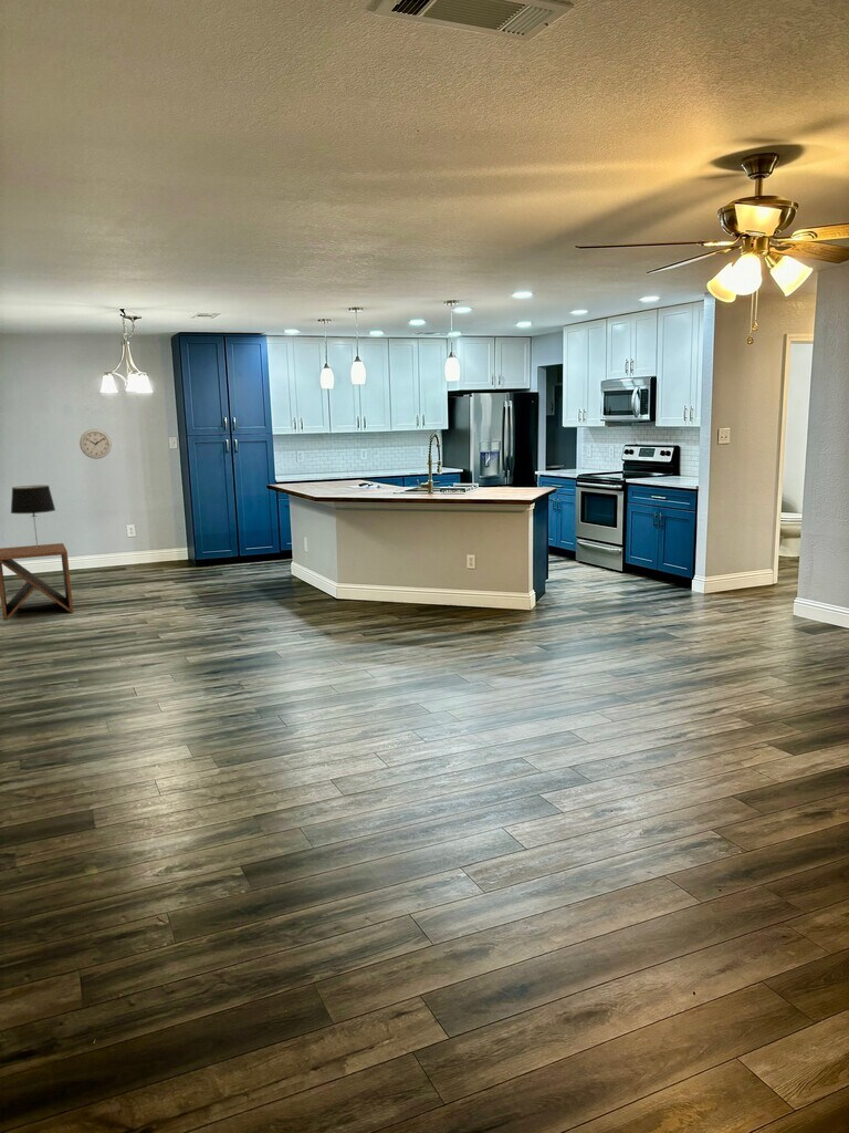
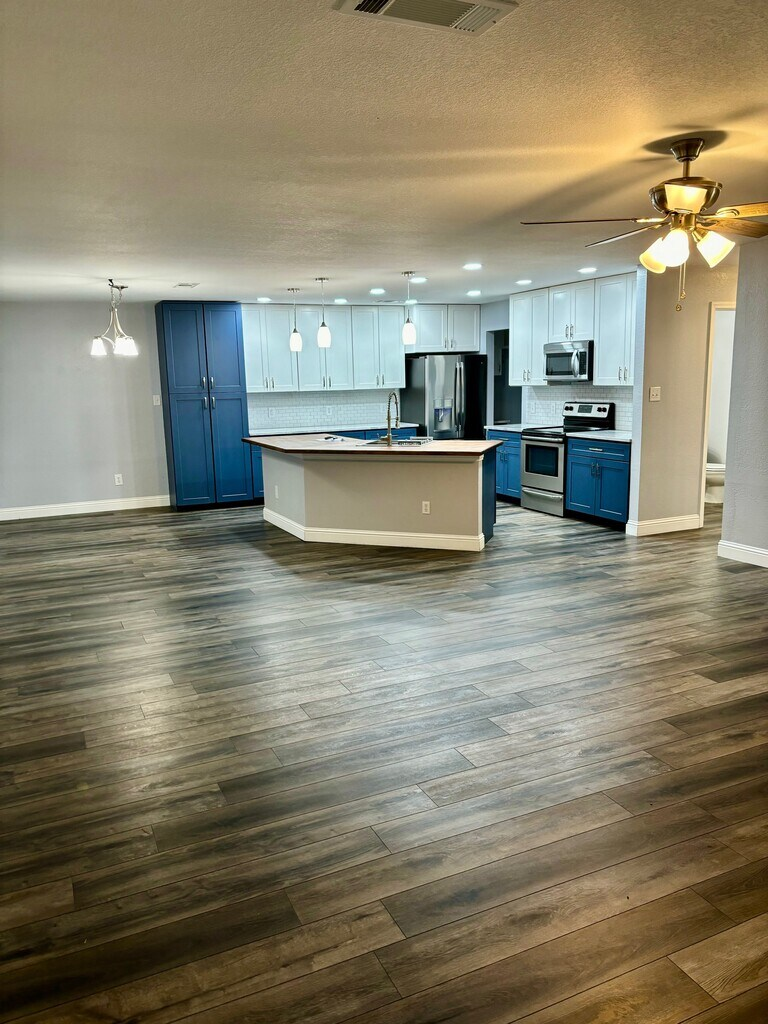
- table lamp (33, 516)
- wall clock (95, 444)
- side table (34, 580)
